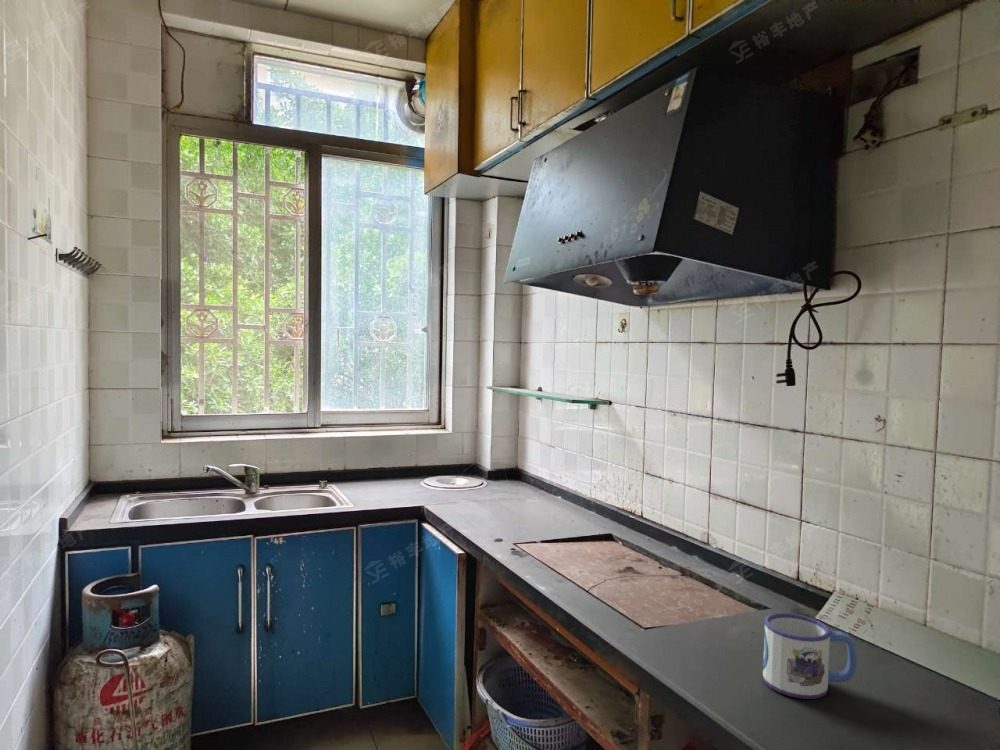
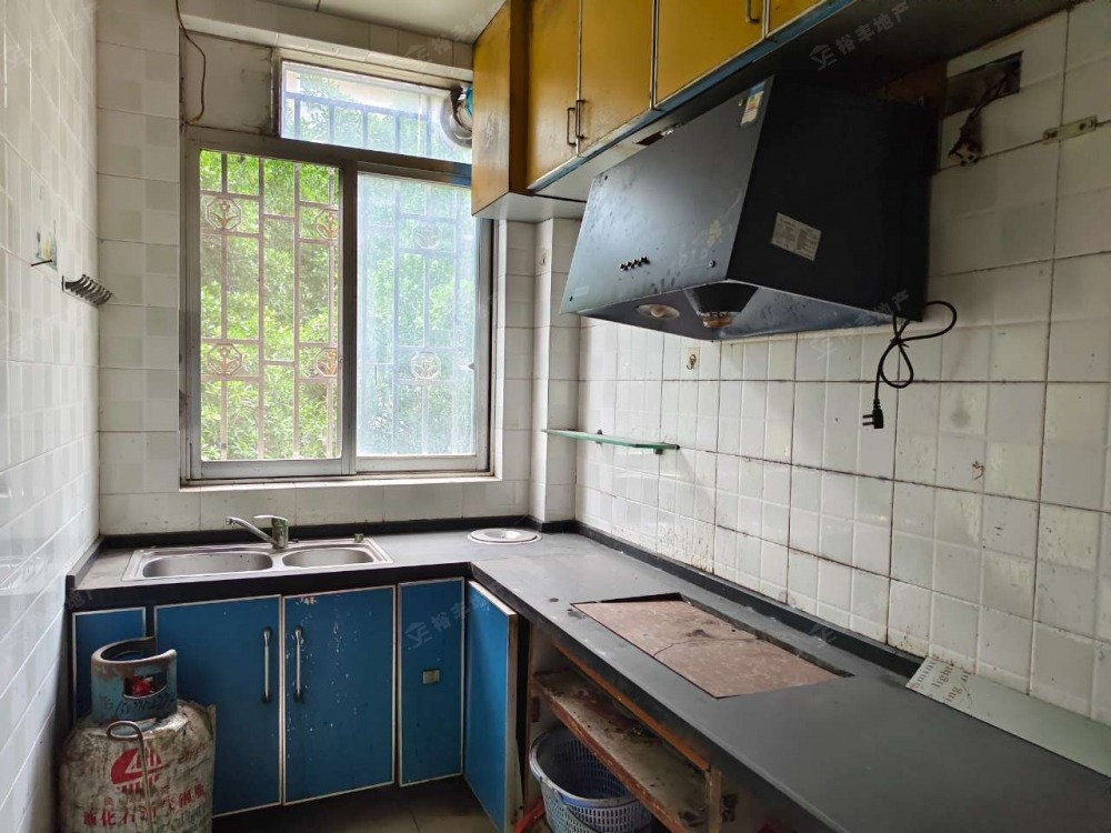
- mug (808, 655)
